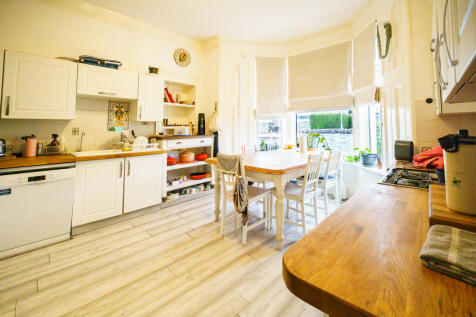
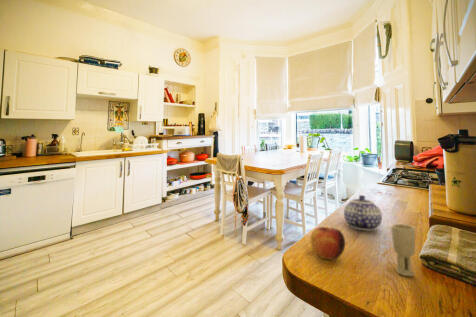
+ cup (403, 249)
+ teapot (362, 211)
+ apple (327, 242)
